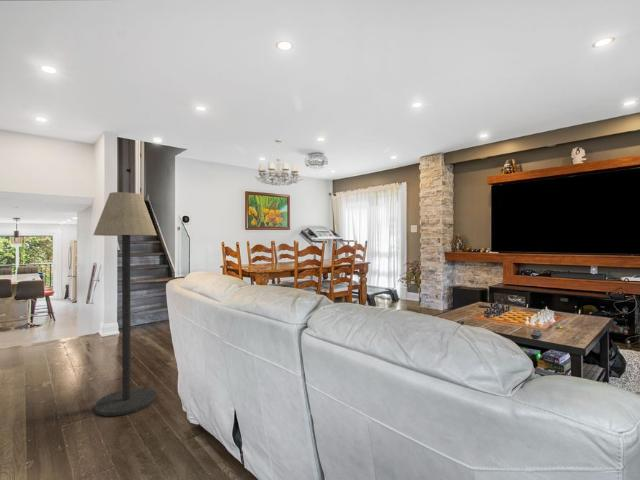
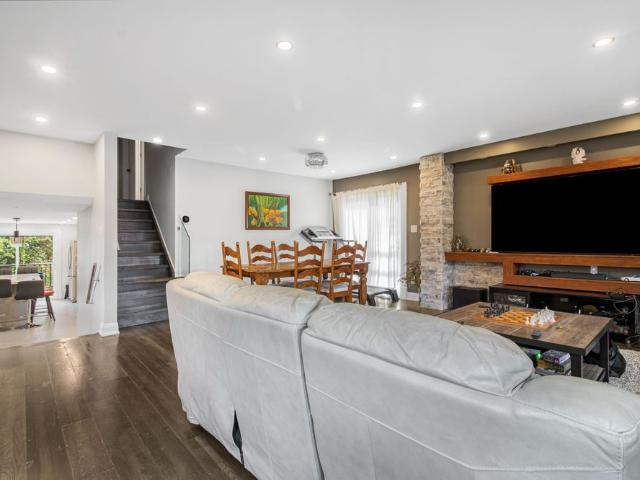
- chandelier (278, 162)
- floor lamp (126, 298)
